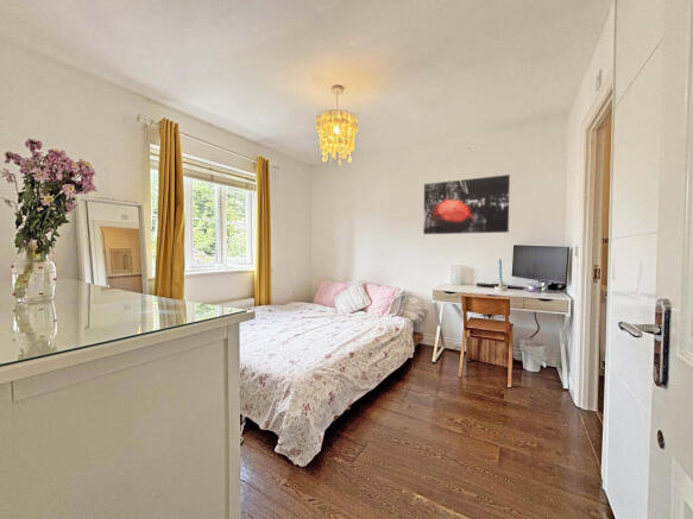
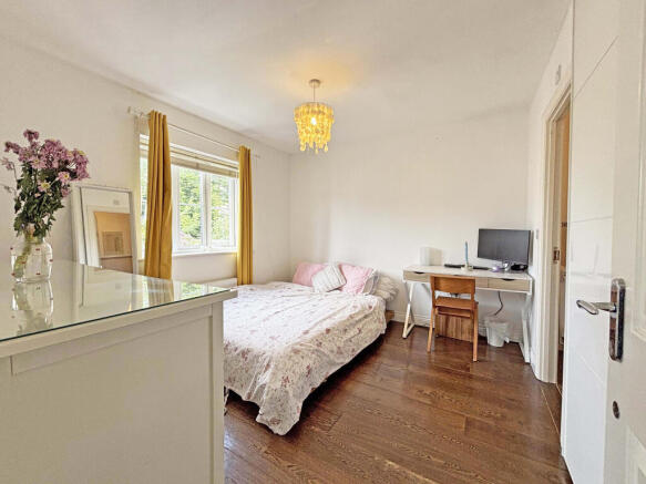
- wall art (464, 207)
